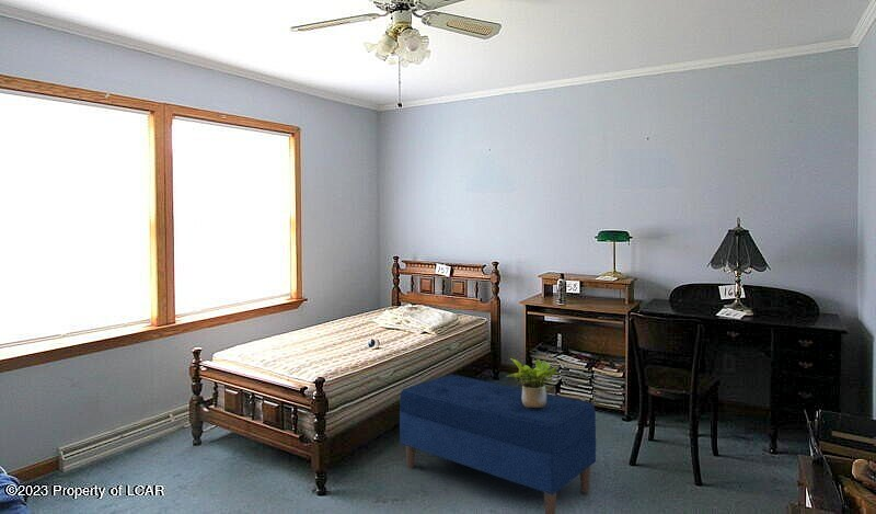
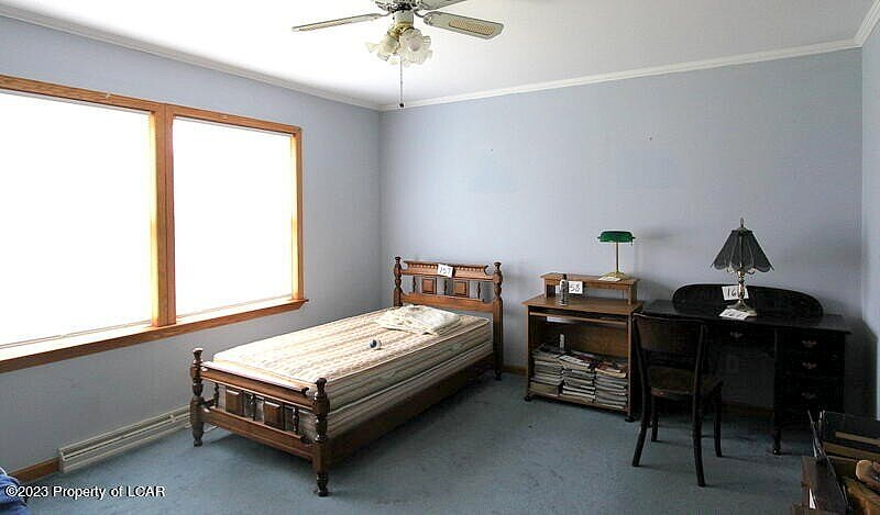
- bench (493, 437)
- potted plant (534, 382)
